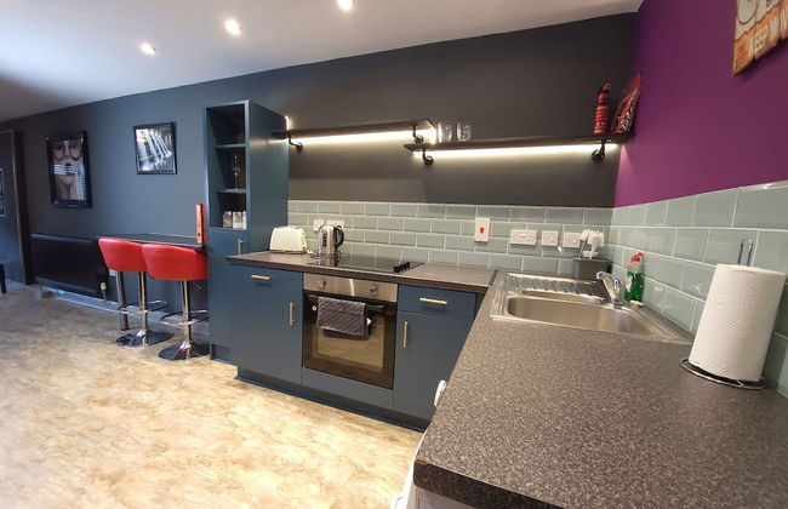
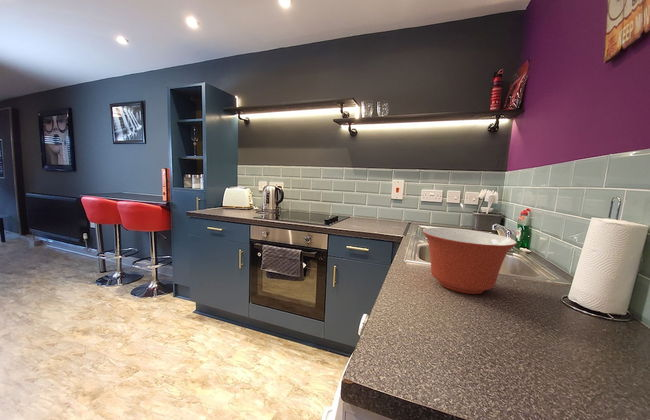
+ mixing bowl (463, 260)
